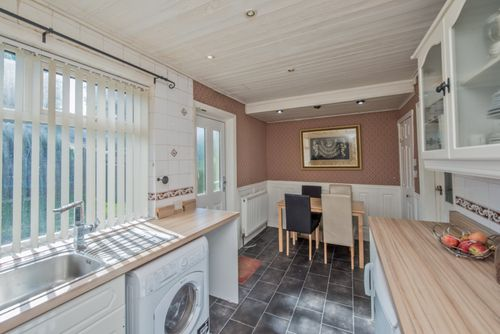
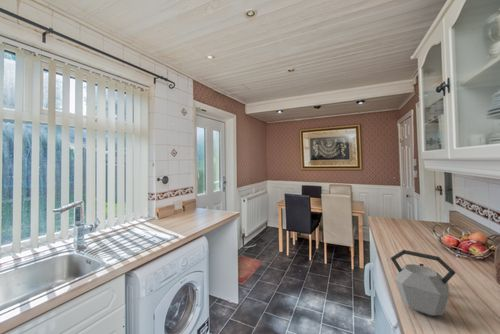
+ kettle (421, 272)
